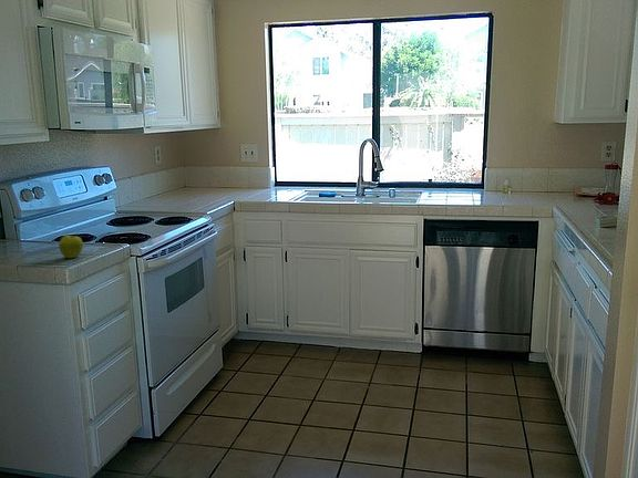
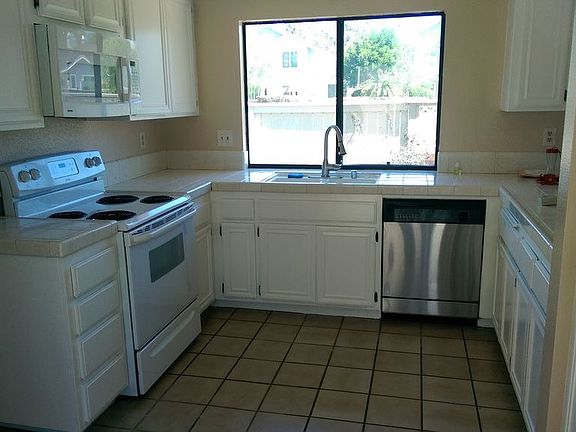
- fruit (71, 246)
